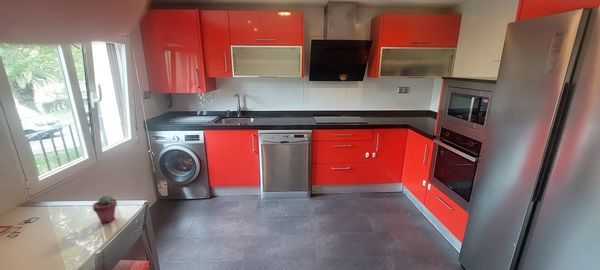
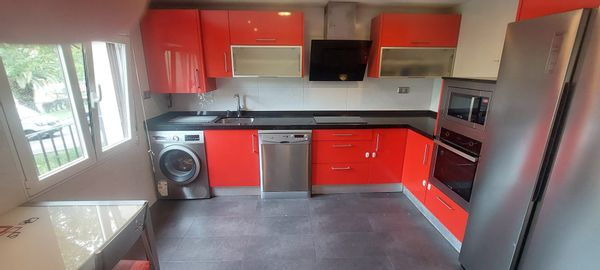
- potted succulent (105, 207)
